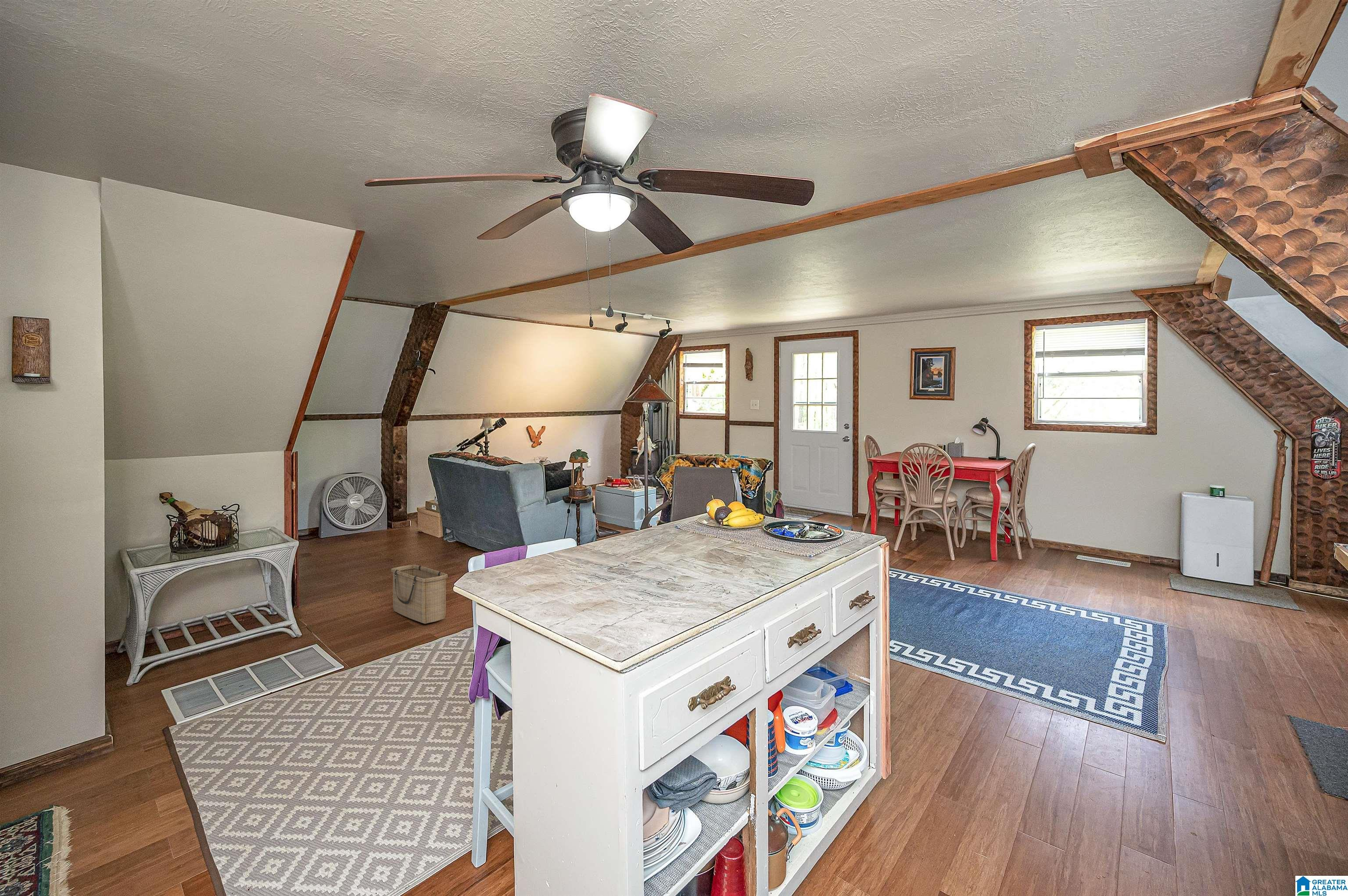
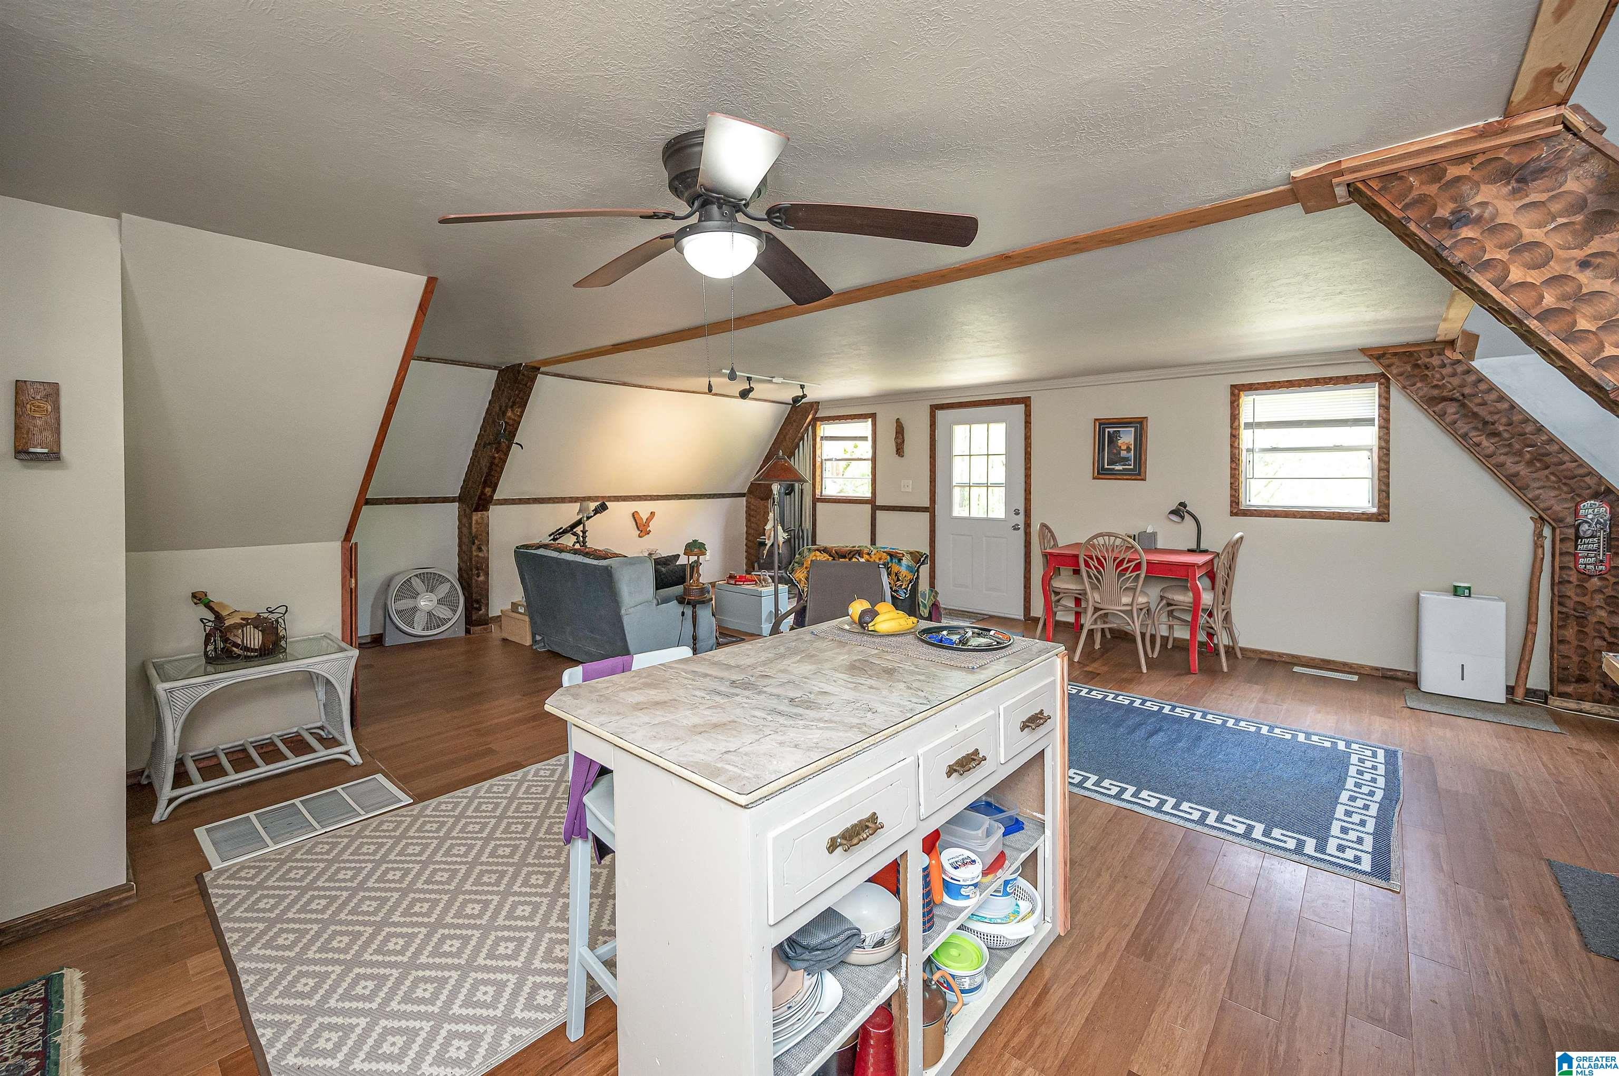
- basket (419, 593)
